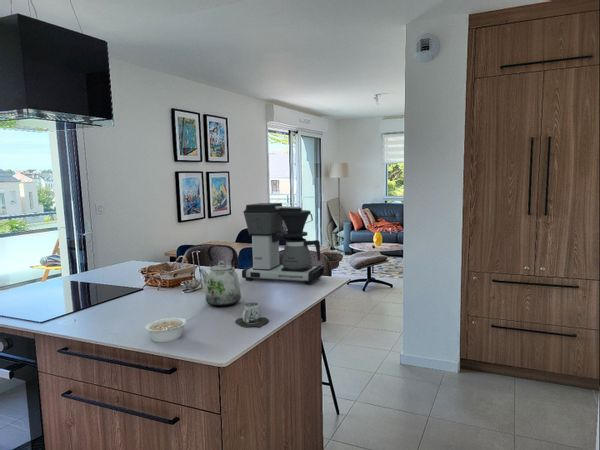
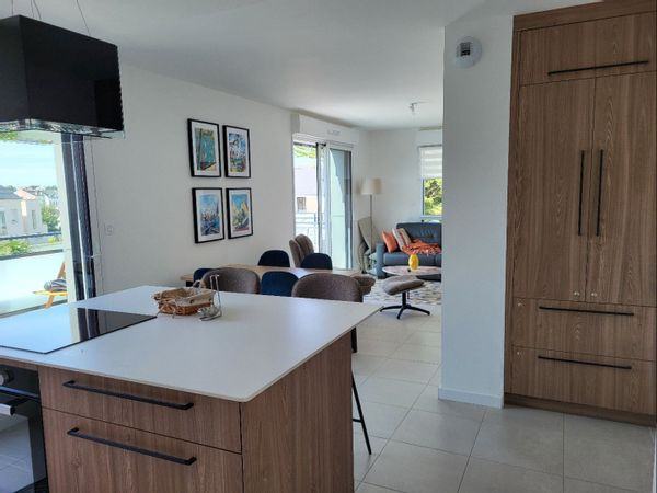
- coffee maker (283, 239)
- legume (167, 329)
- mug (251, 313)
- kettle (217, 273)
